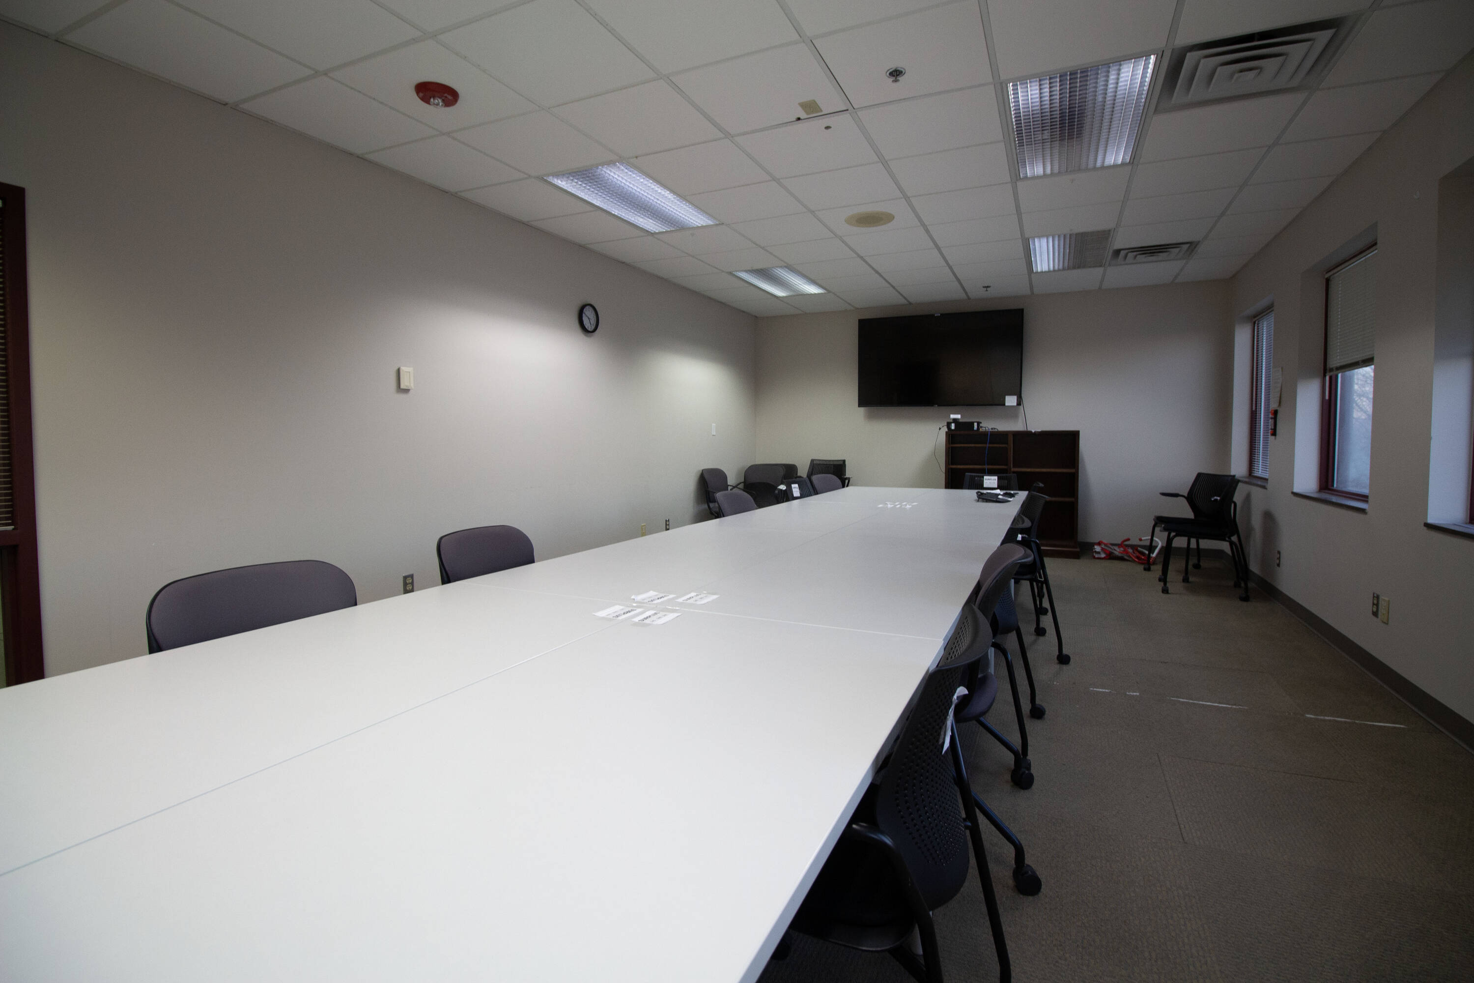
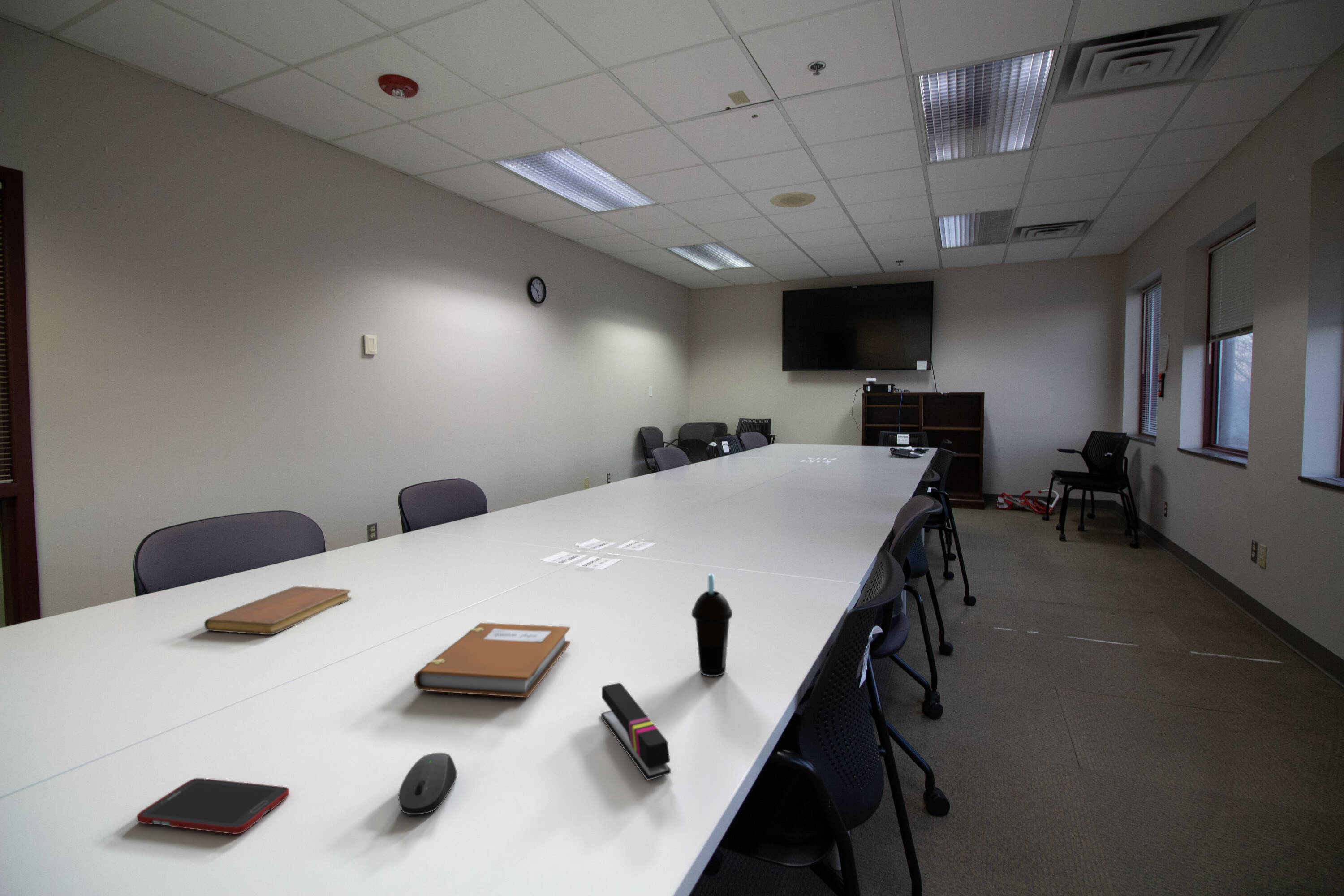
+ cell phone (215, 805)
+ cup (712, 623)
+ stapler (633, 726)
+ notebook (500, 654)
+ notebook (284, 608)
+ computer mouse (429, 778)
